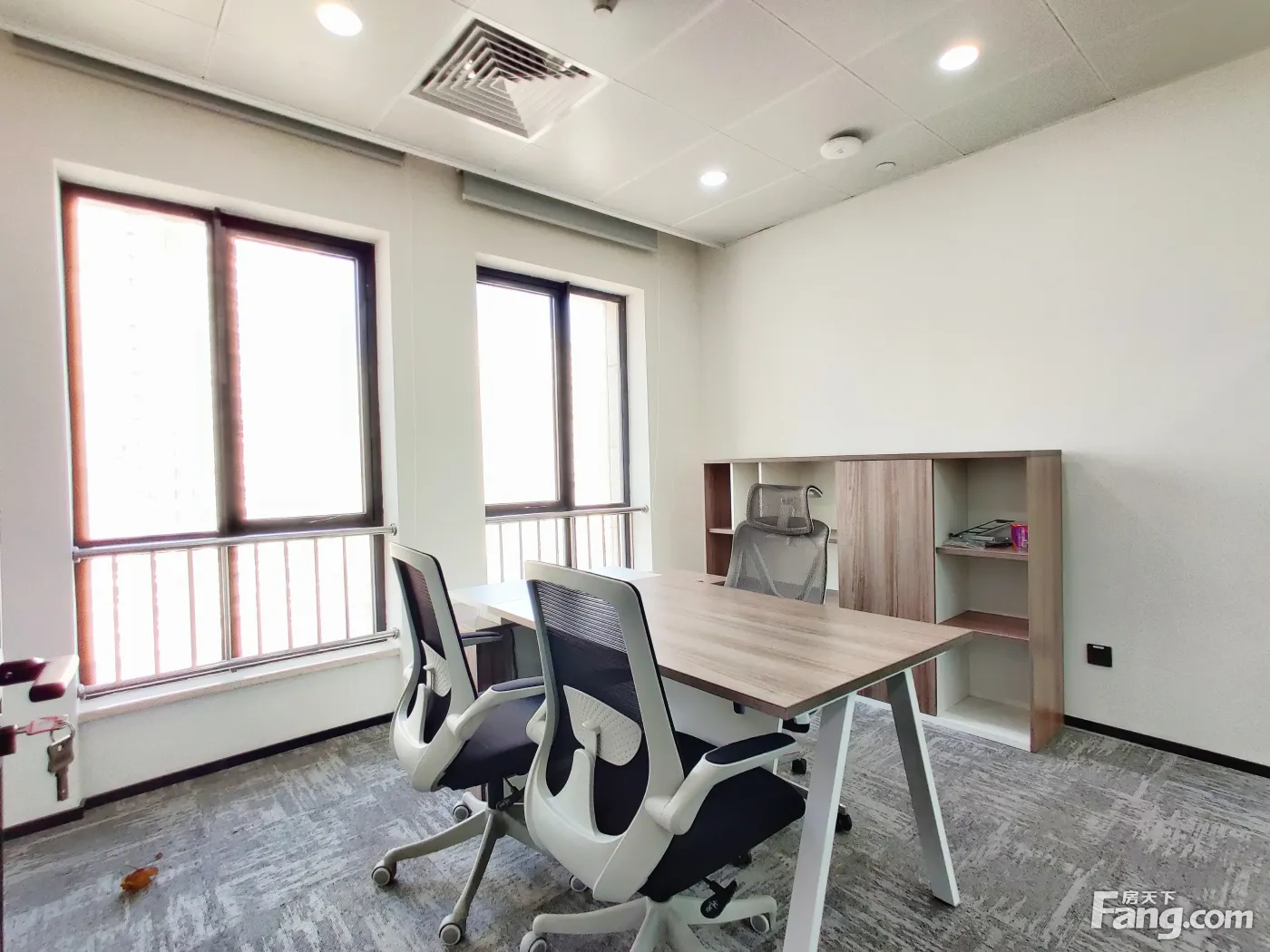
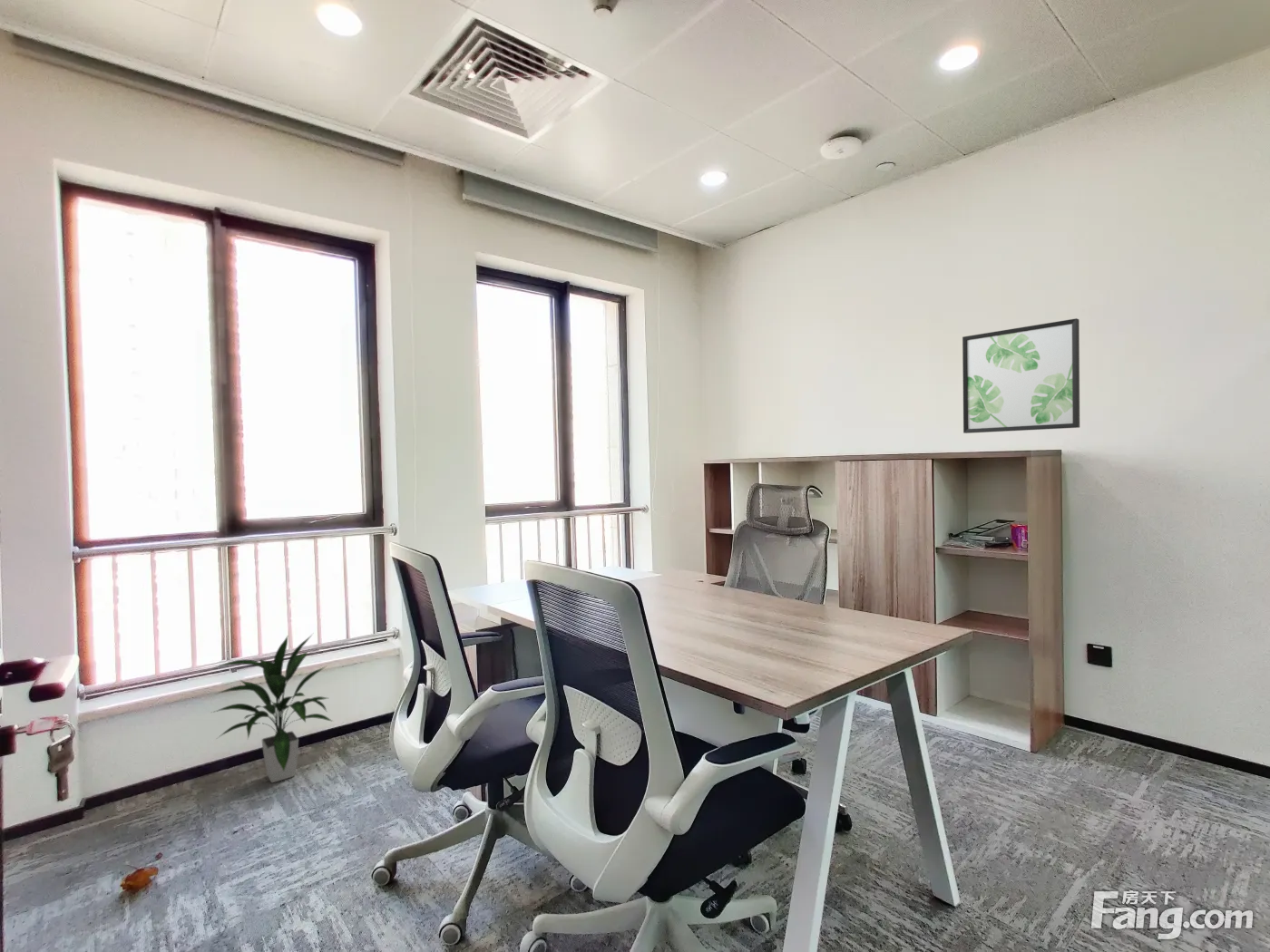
+ indoor plant (277, 708)
+ wall art (1018, 379)
